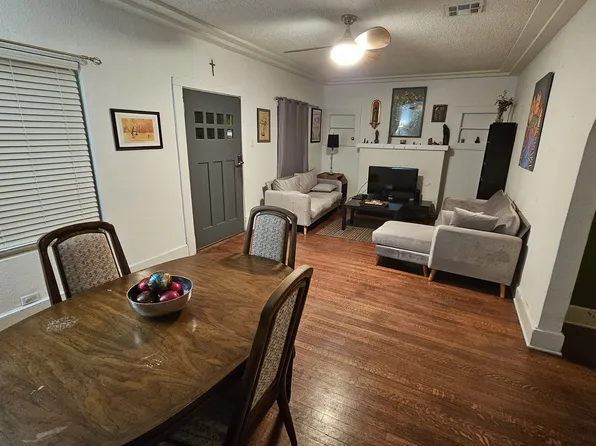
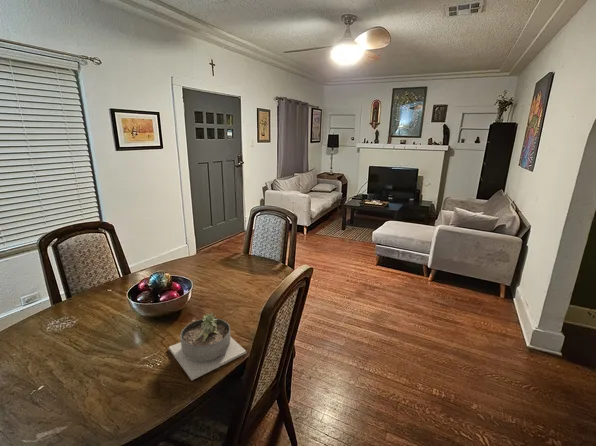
+ succulent planter (206, 333)
